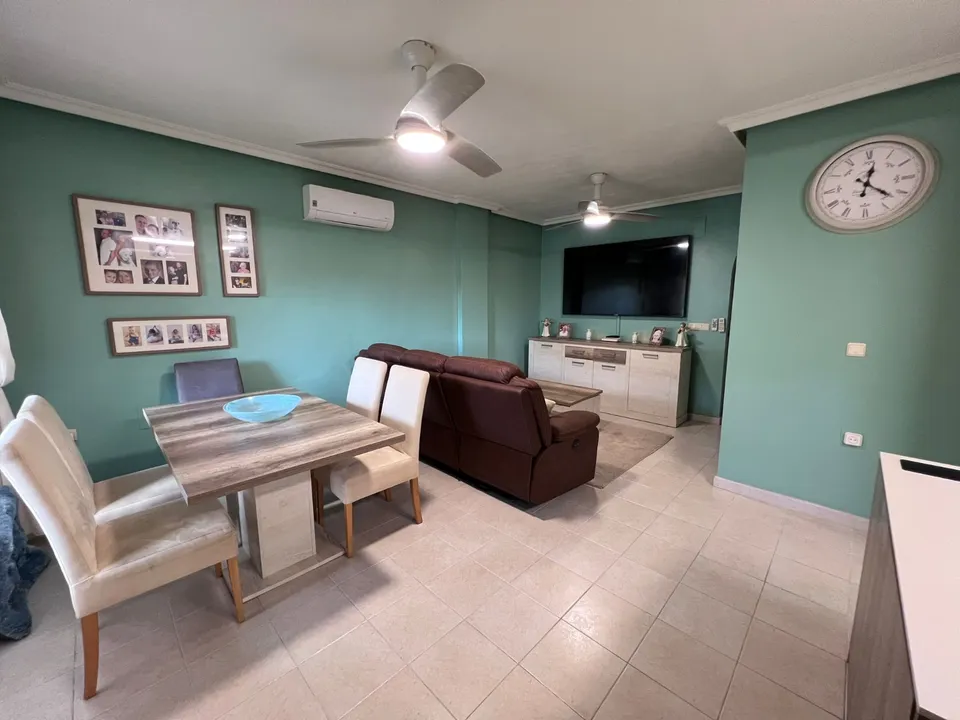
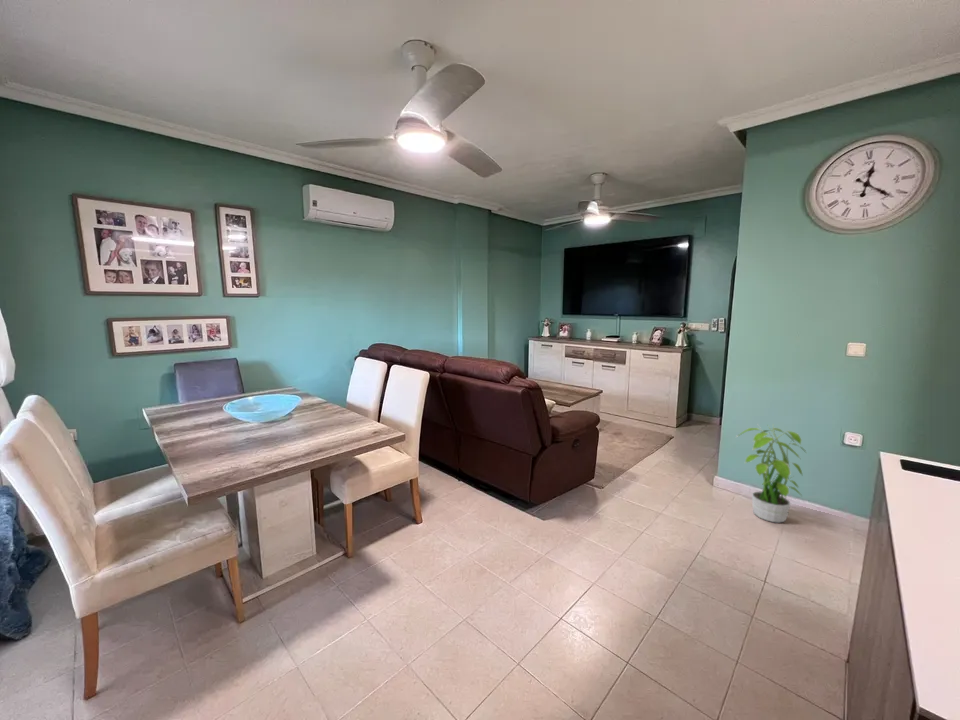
+ potted plant (765, 471)
